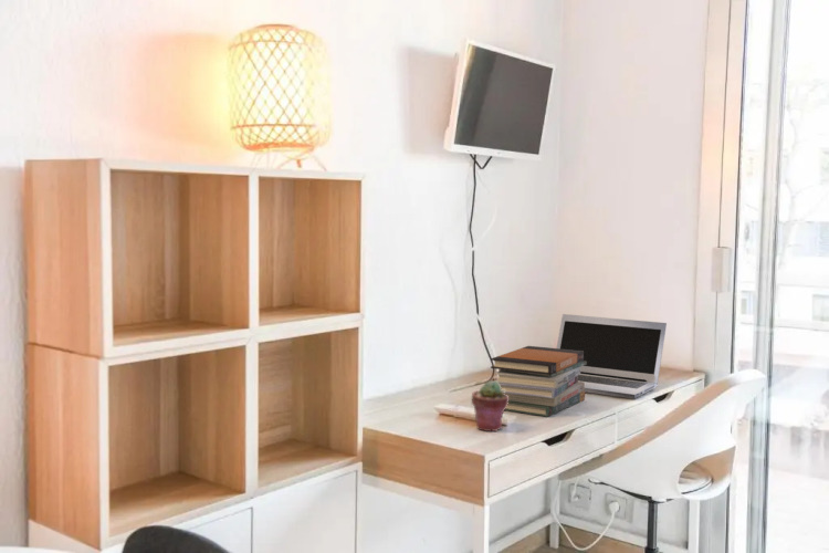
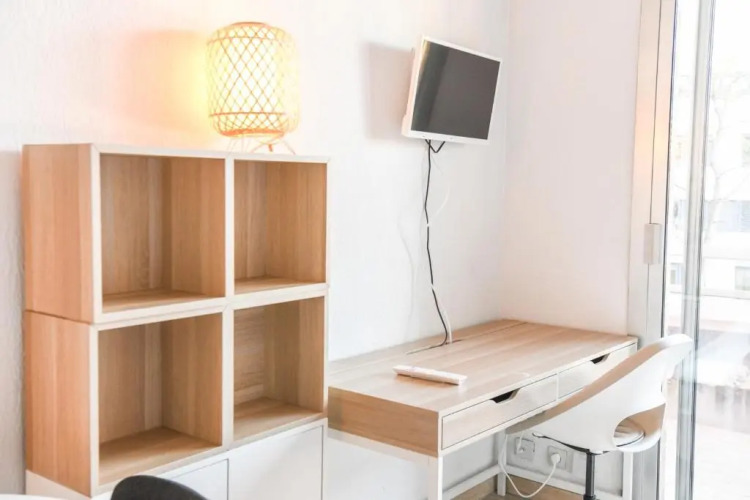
- potted succulent (490, 404)
- book stack (539, 379)
- laptop (596, 353)
